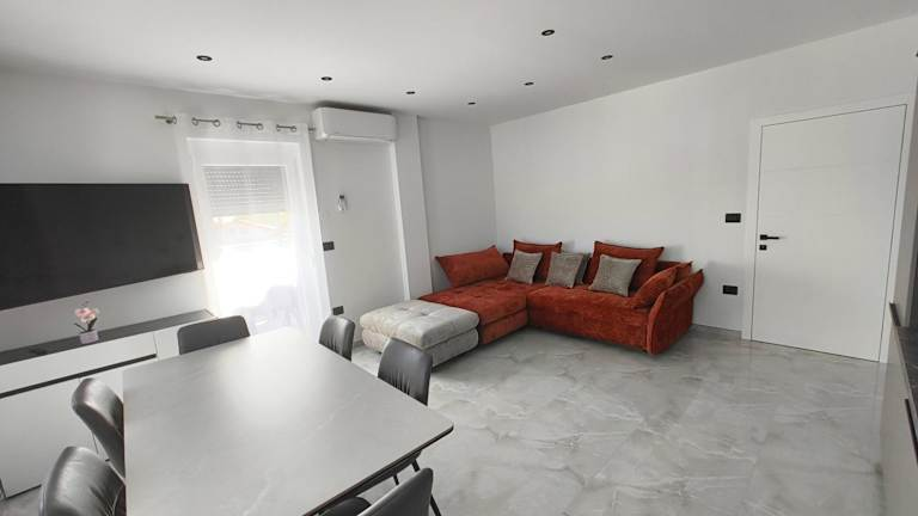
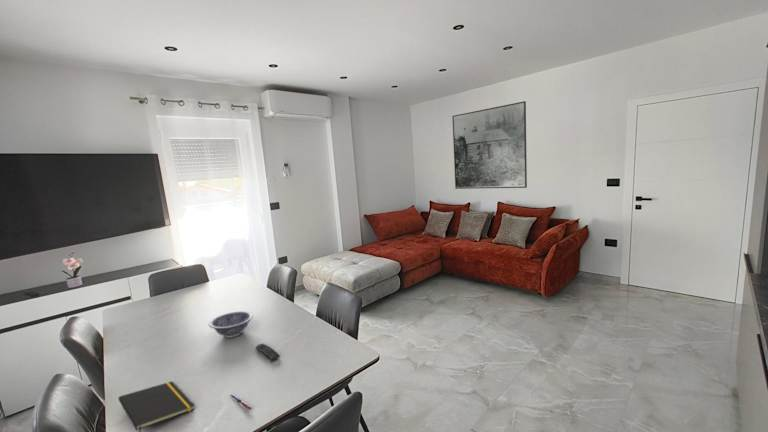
+ bowl (232, 326)
+ remote control (266, 351)
+ pen (240, 400)
+ notepad (156, 402)
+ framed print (487, 149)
